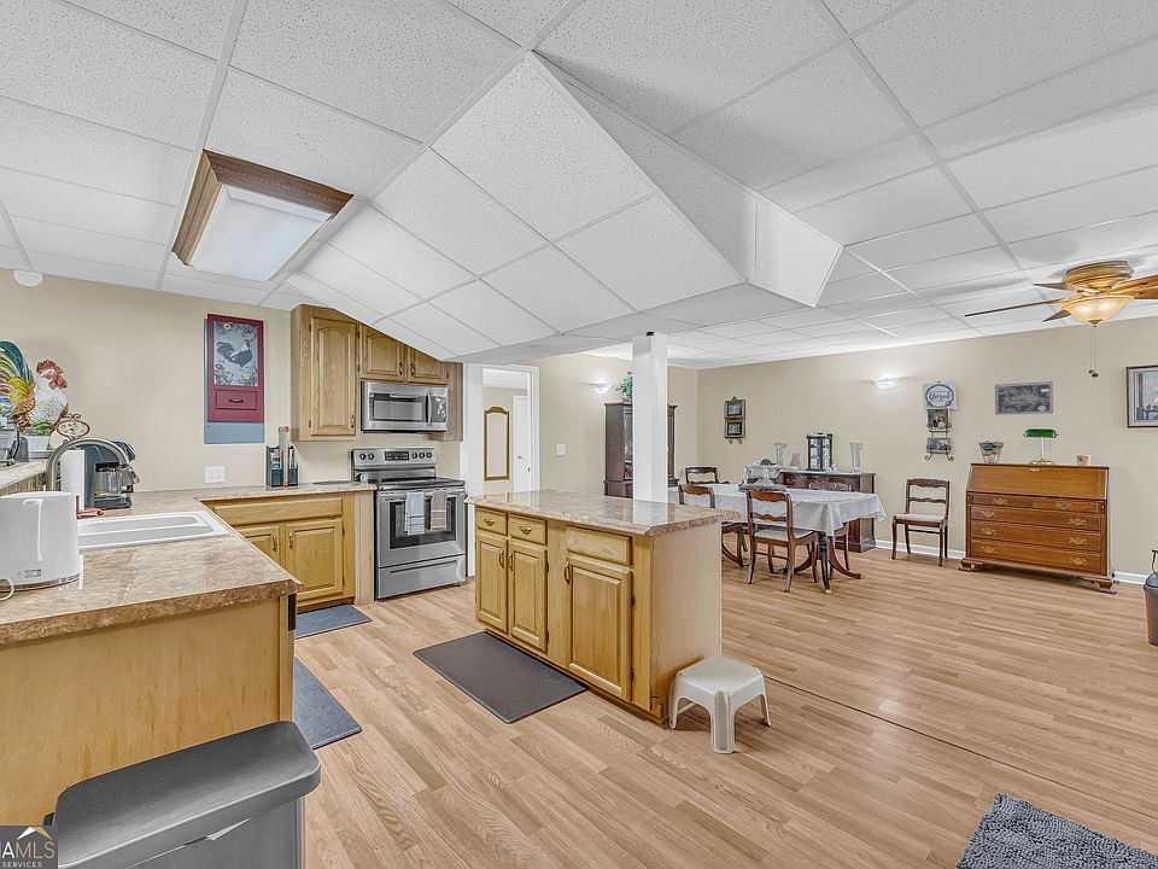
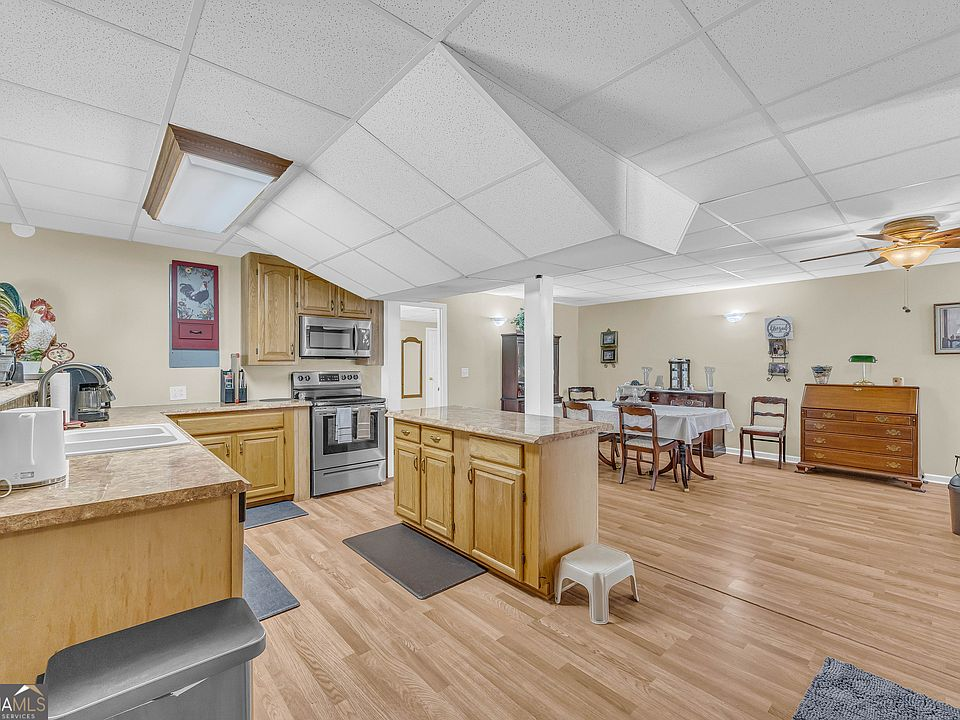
- wall art (1023, 398)
